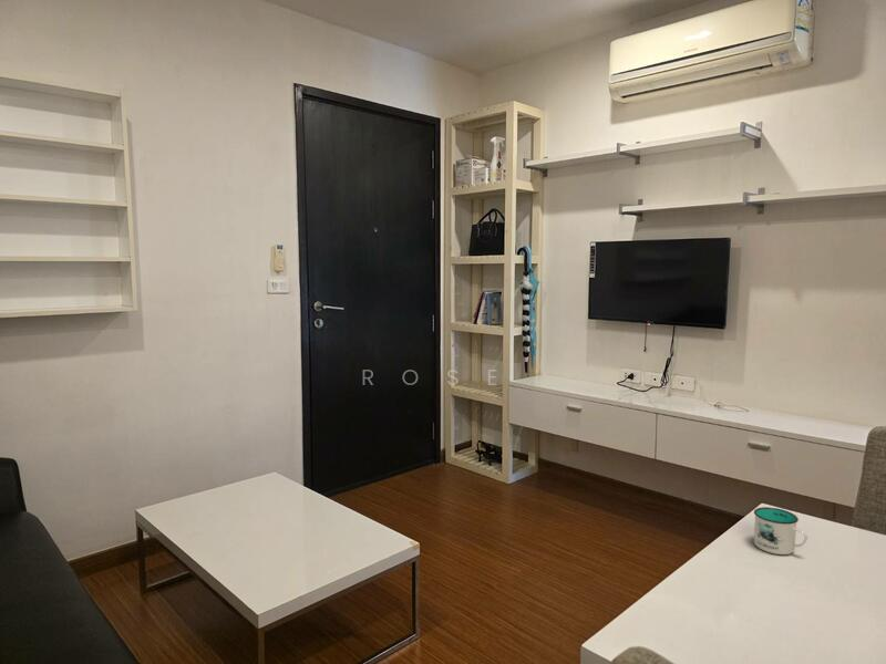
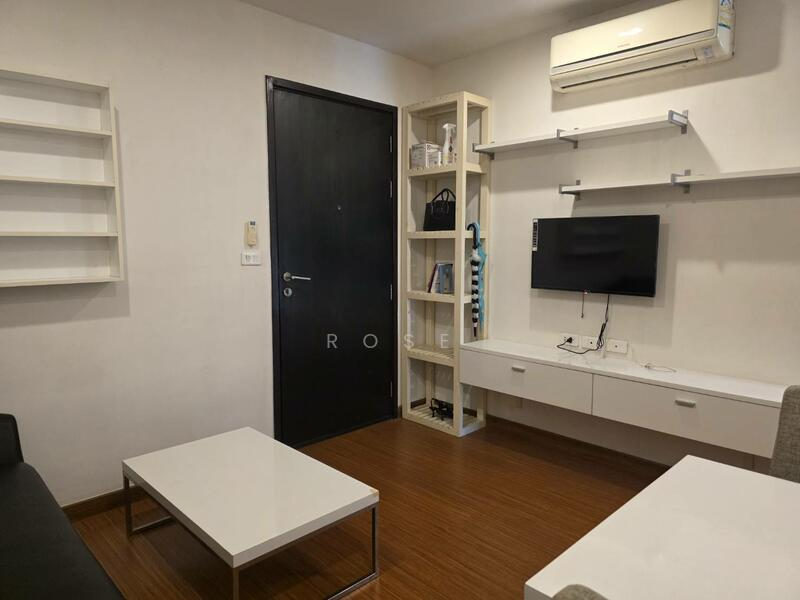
- mug (780, 532)
